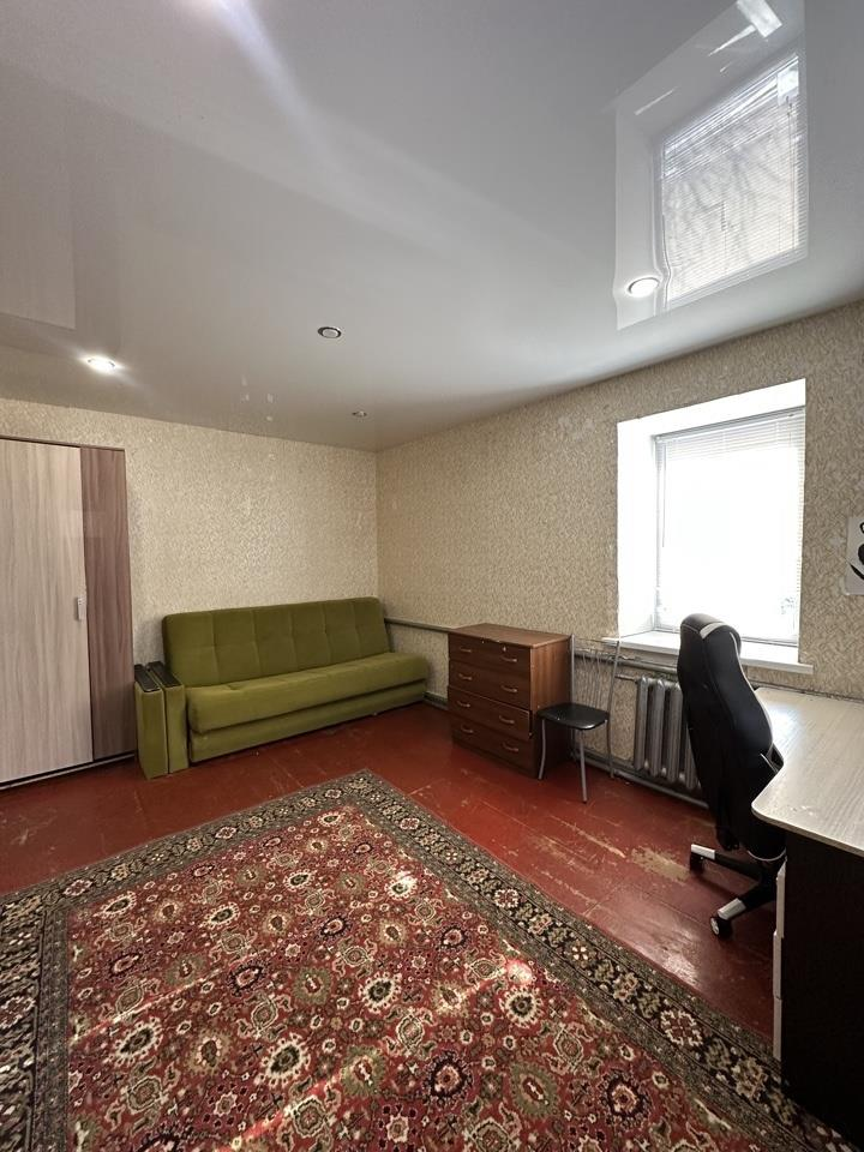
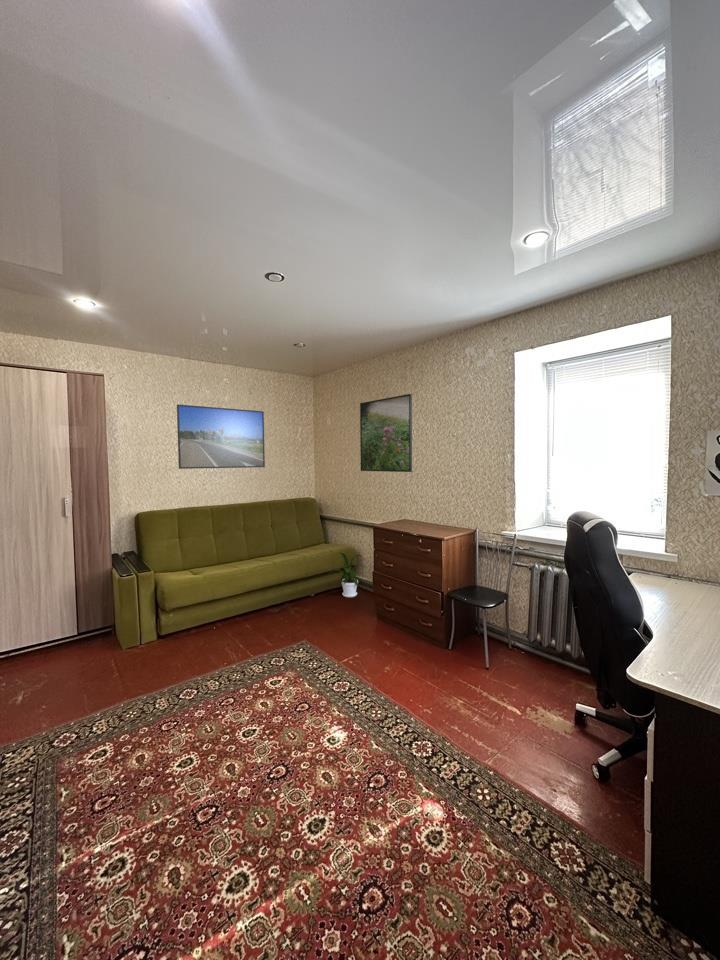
+ house plant (348, 573)
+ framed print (384, 435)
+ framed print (224, 438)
